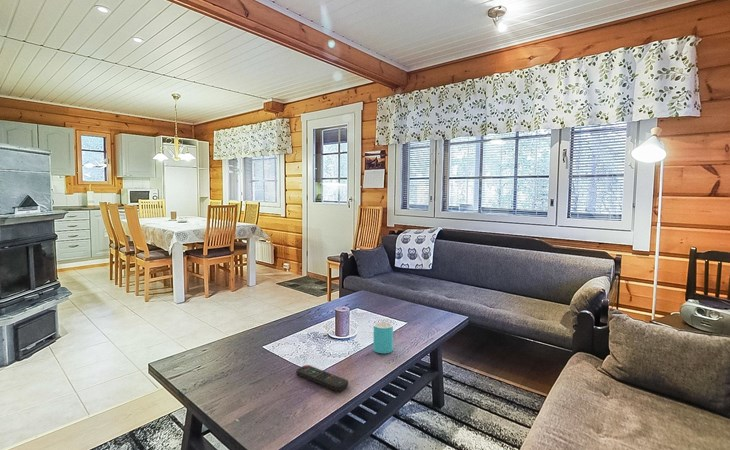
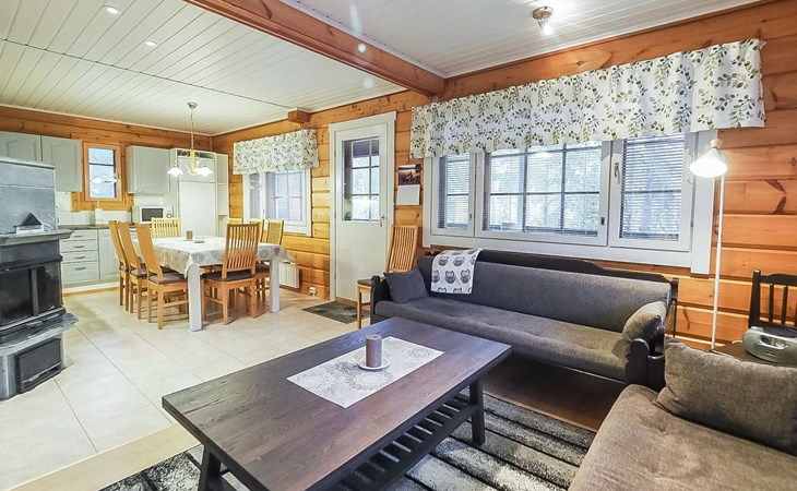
- cup (385, 336)
- remote control (321, 377)
